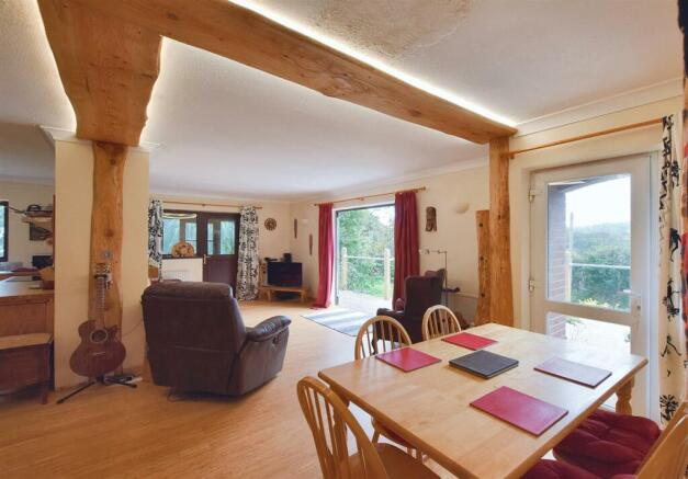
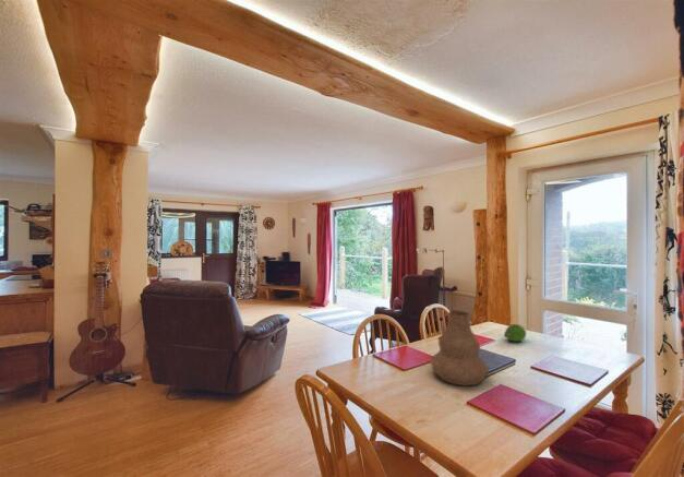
+ fruit (514, 333)
+ vase (458, 344)
